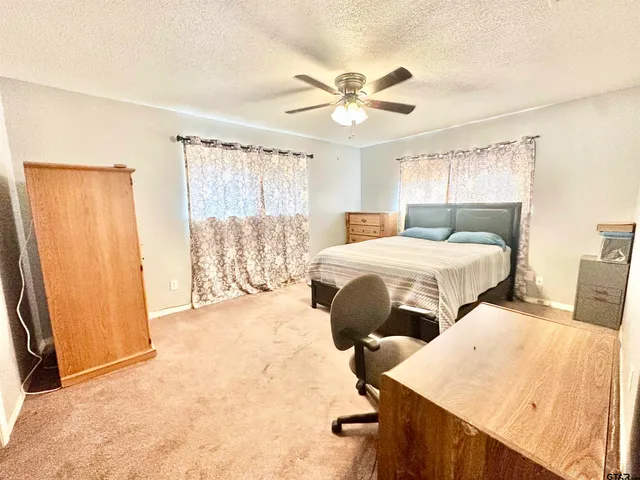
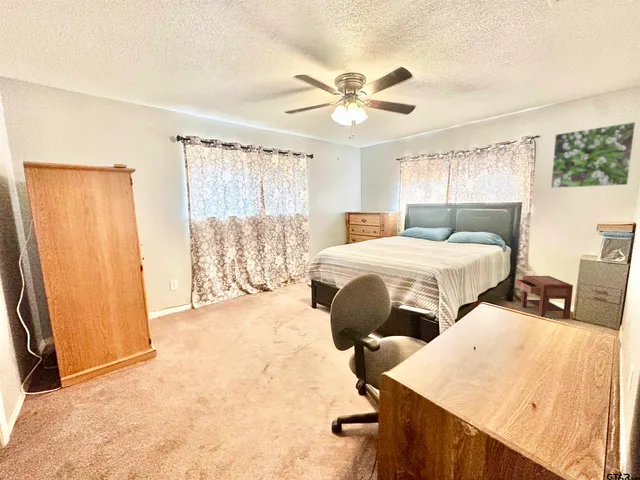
+ nightstand (539, 296)
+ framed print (589, 158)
